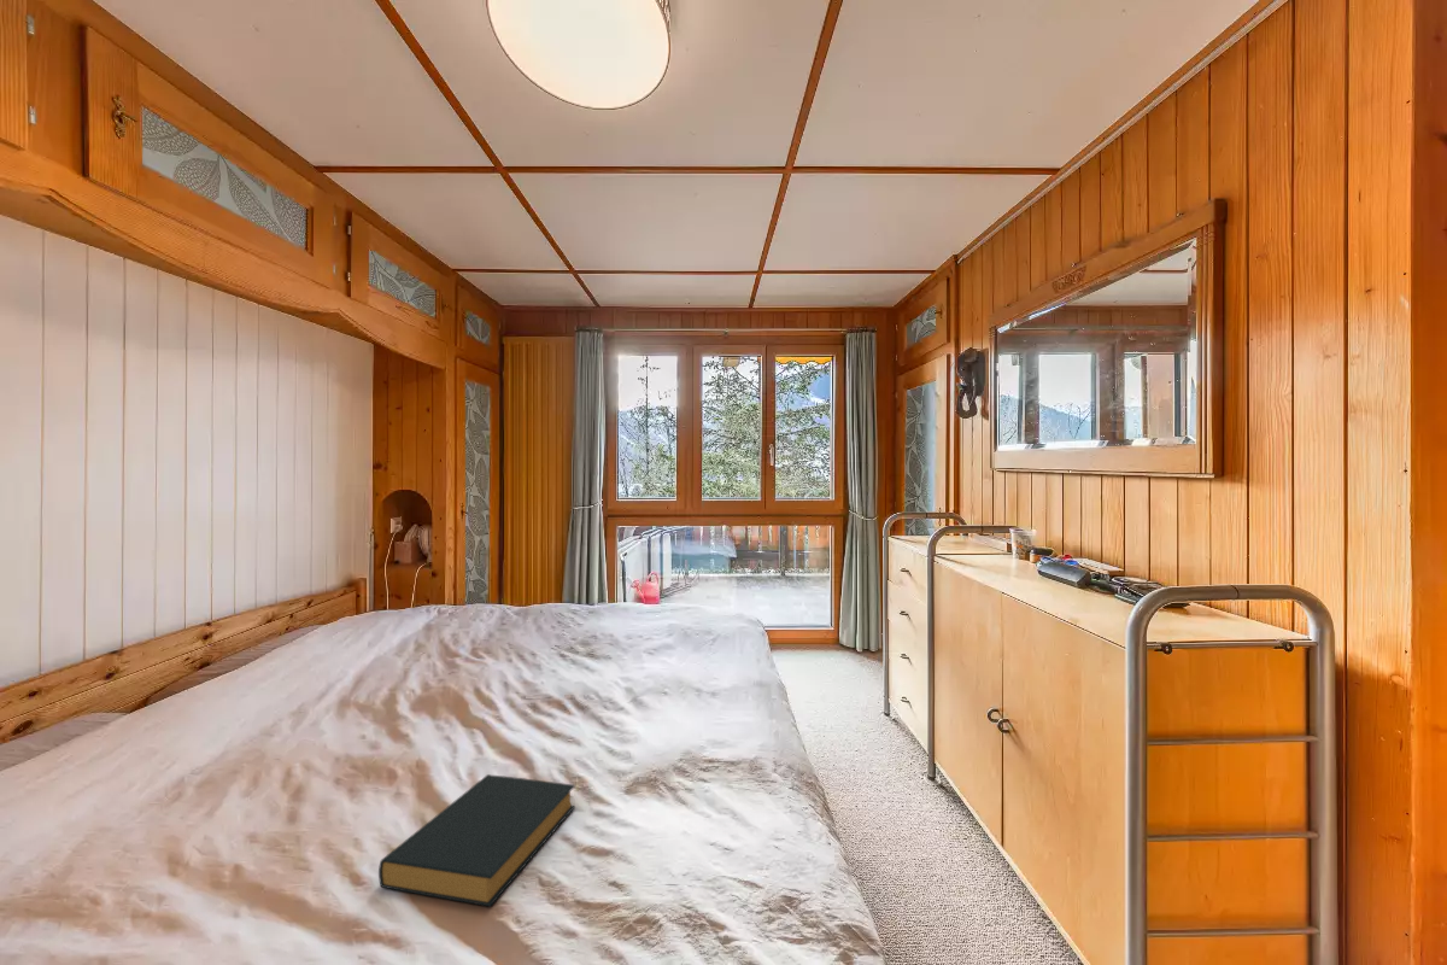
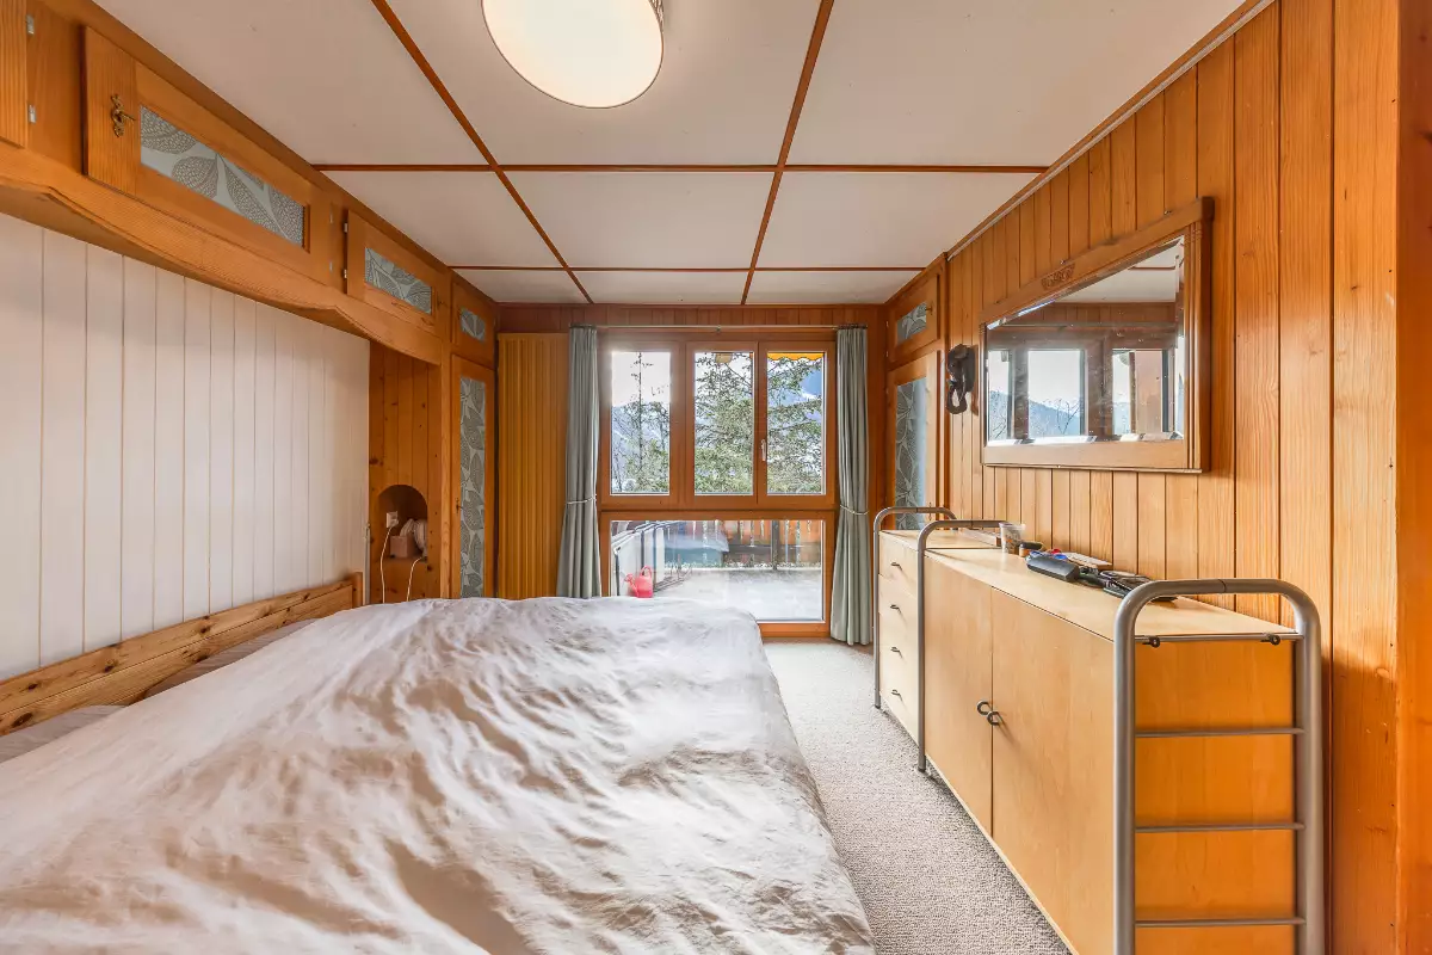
- hardback book (487, 830)
